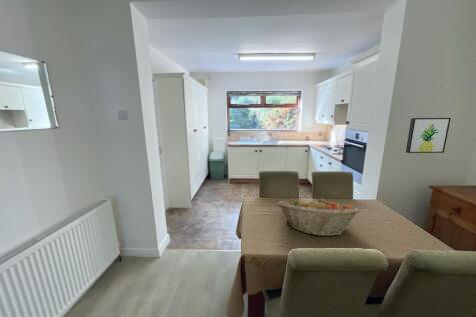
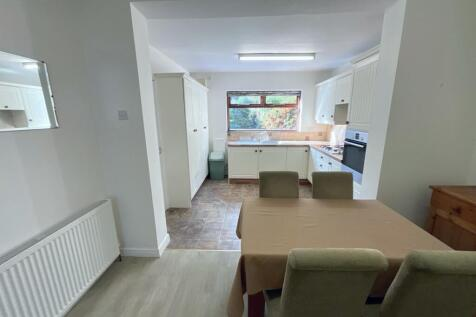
- wall art (427, 135)
- fruit basket (315, 211)
